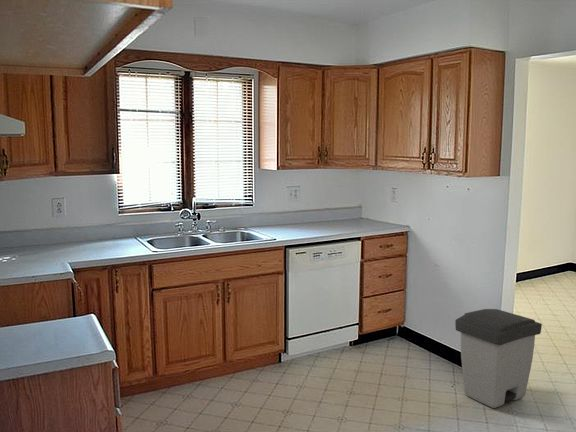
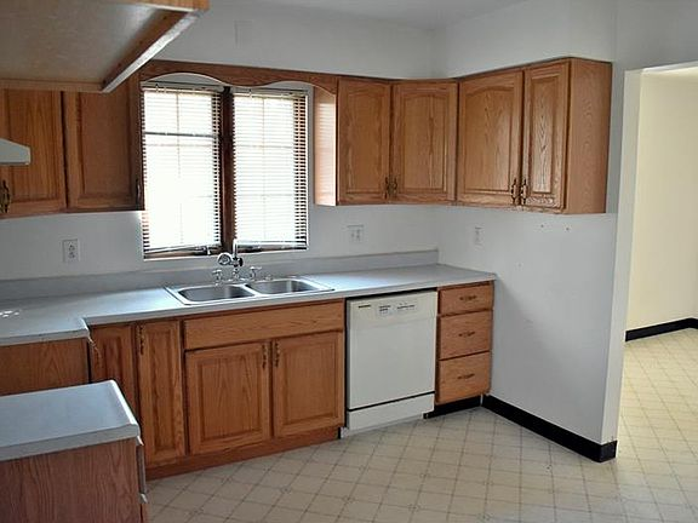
- trash can (495, 356)
